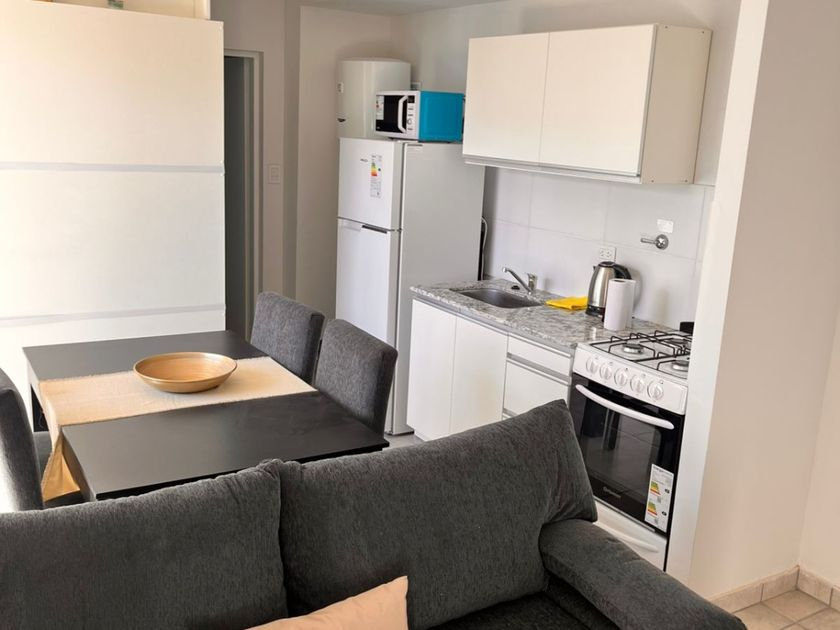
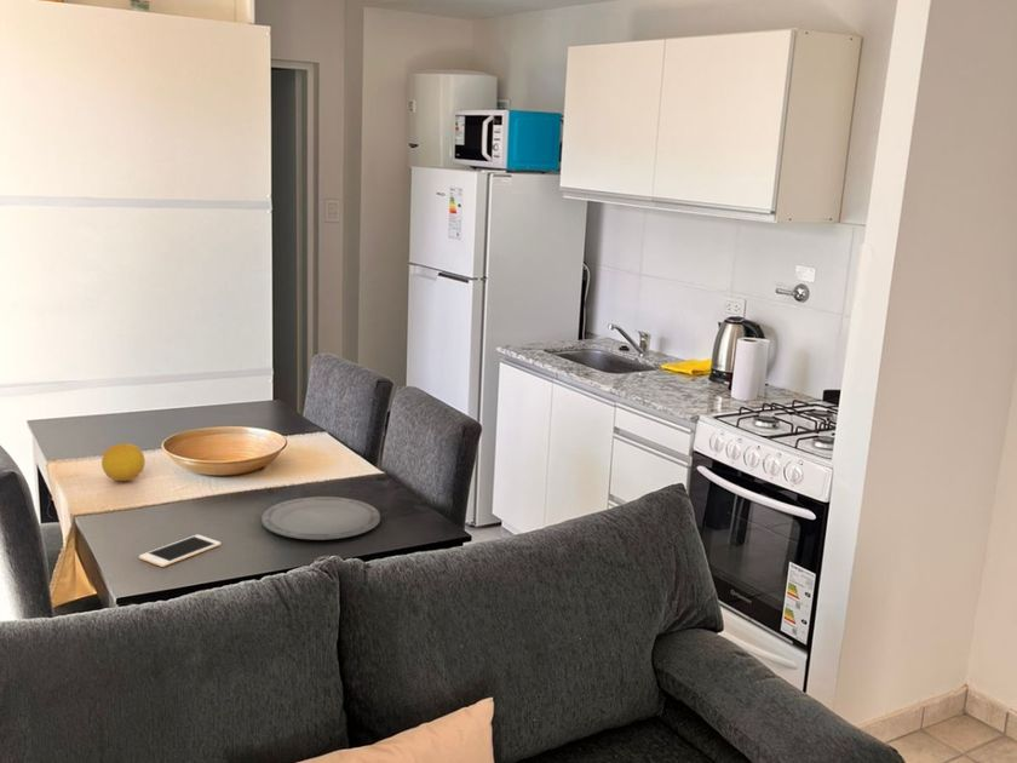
+ fruit (122, 461)
+ plate (321, 518)
+ cell phone (180, 550)
